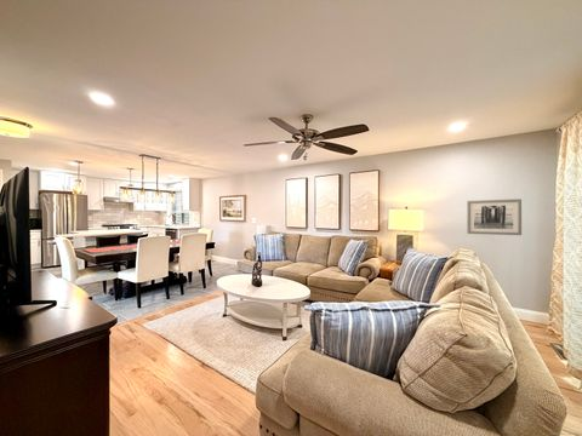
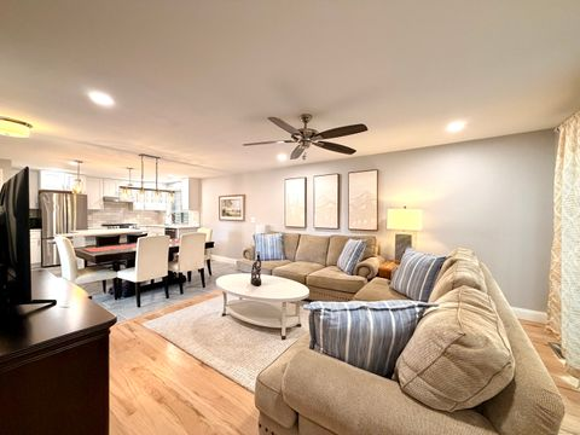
- wall art (492, 217)
